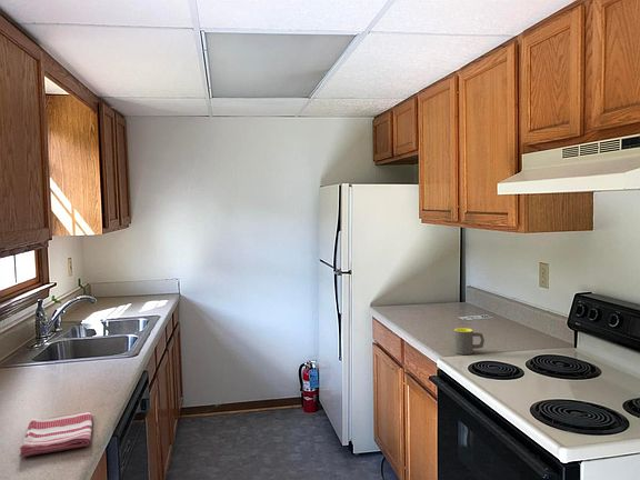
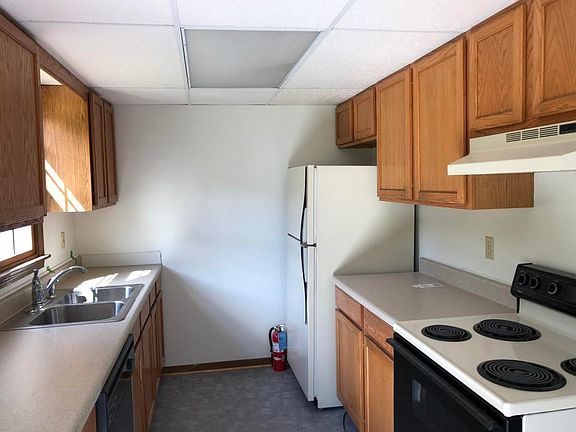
- dish towel (59, 430)
- mug (469, 340)
